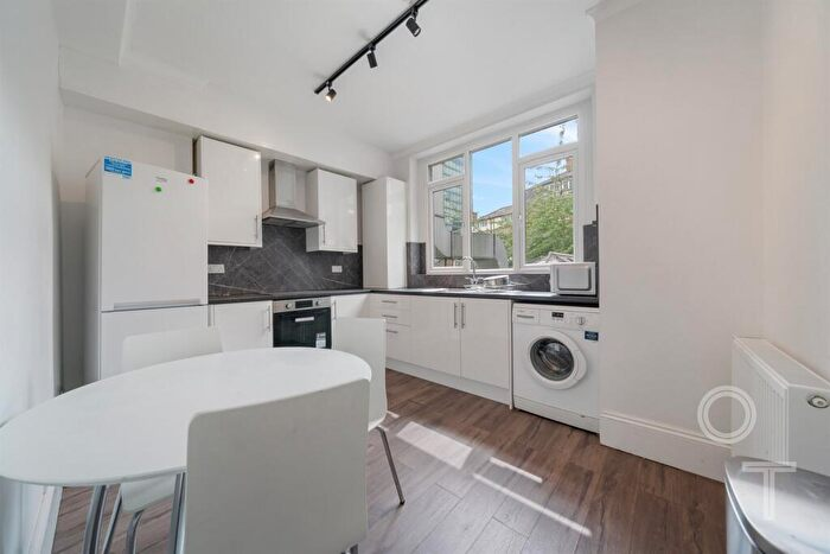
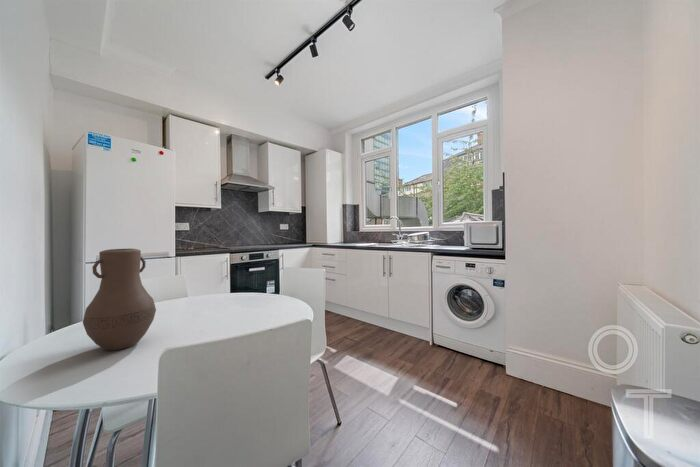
+ vase (121, 297)
